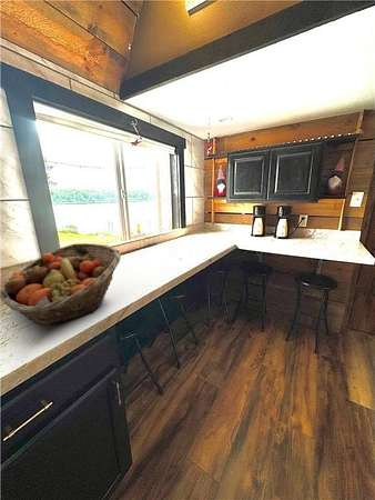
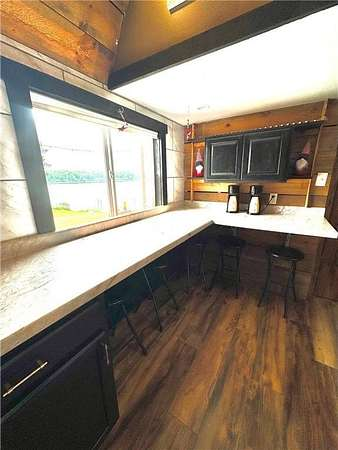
- fruit basket (65, 278)
